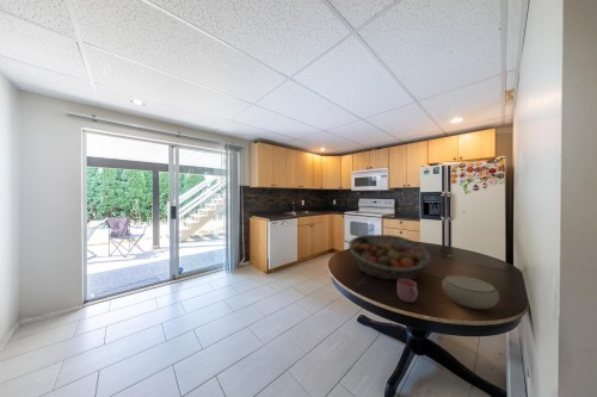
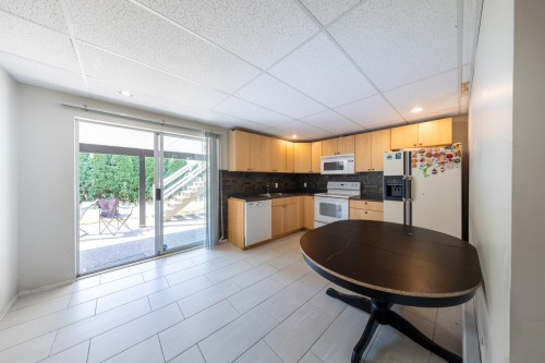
- fruit basket (387, 255)
- mug (408, 291)
- bowl (468, 293)
